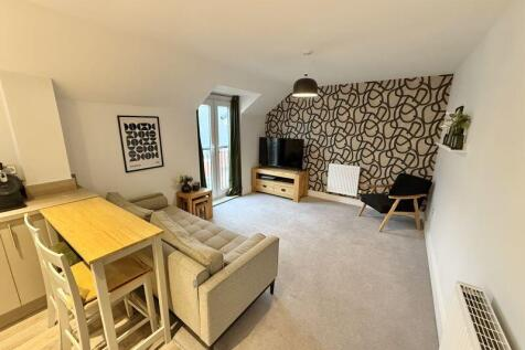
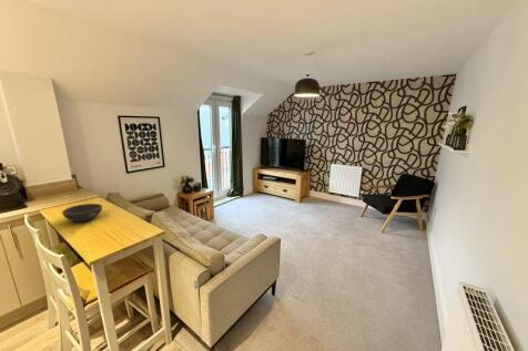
+ bowl (83, 213)
